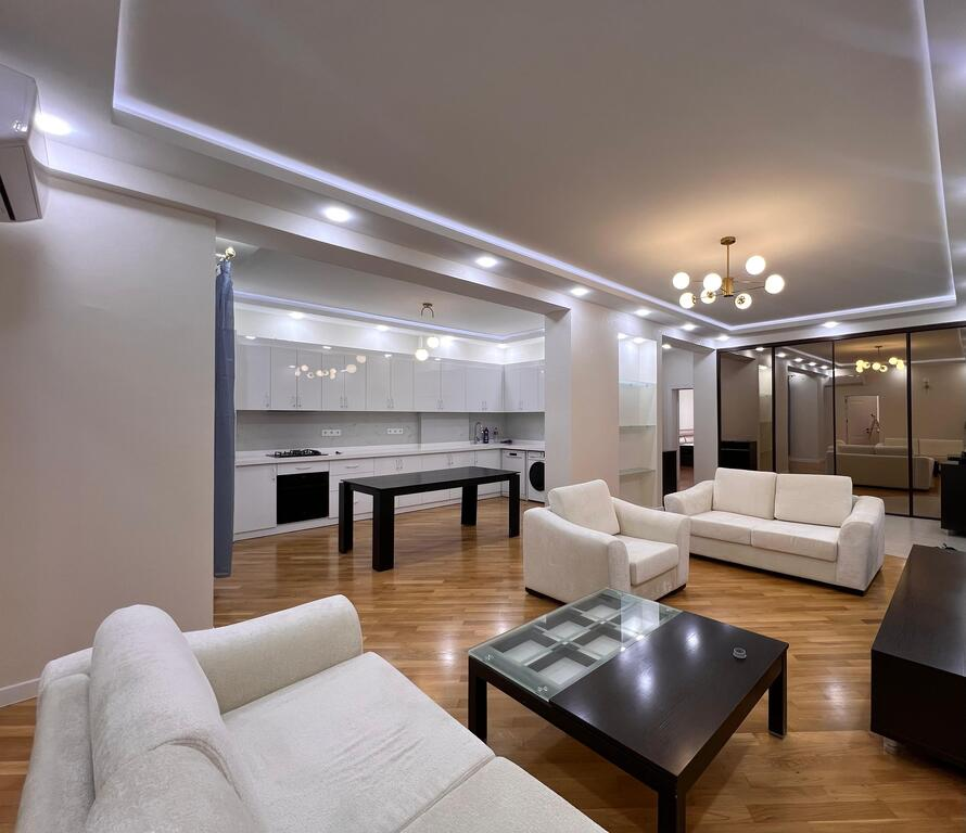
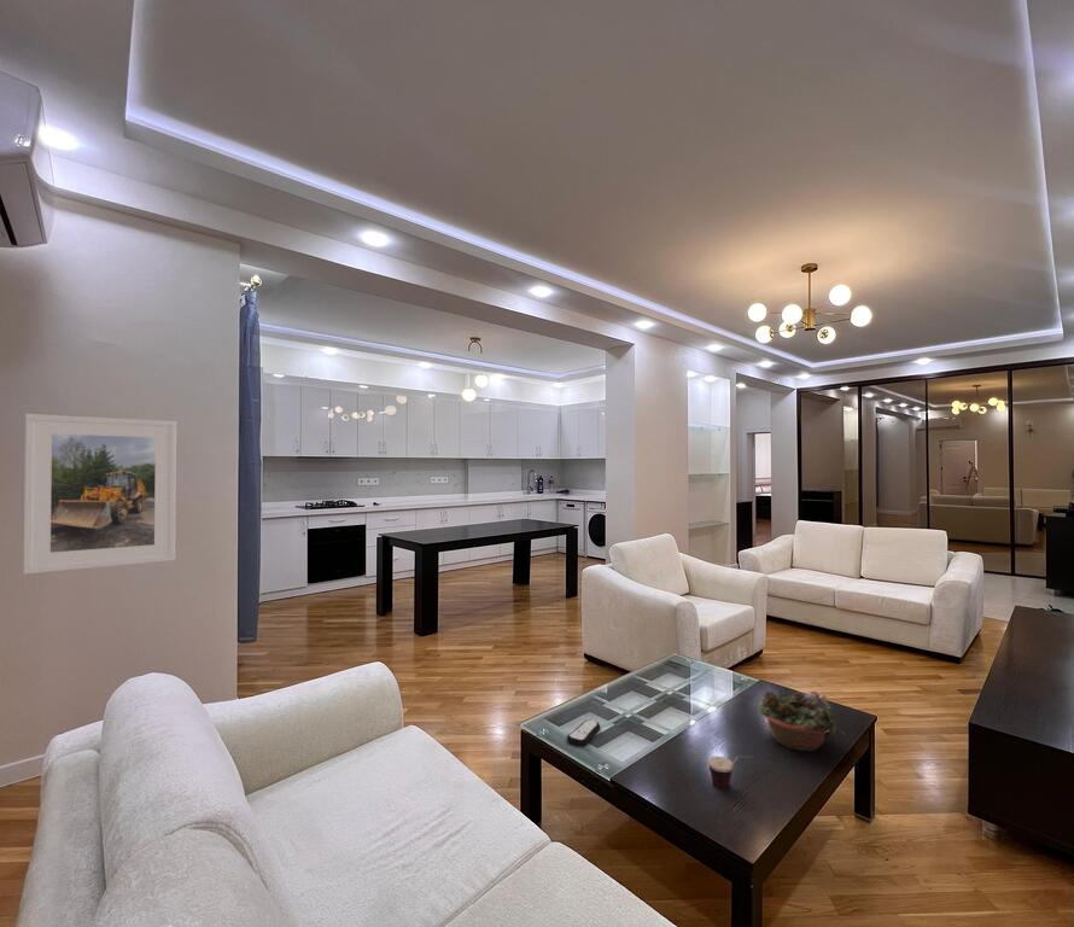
+ succulent planter (795, 715)
+ cup (730, 769)
+ remote control (584, 731)
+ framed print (105, 491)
